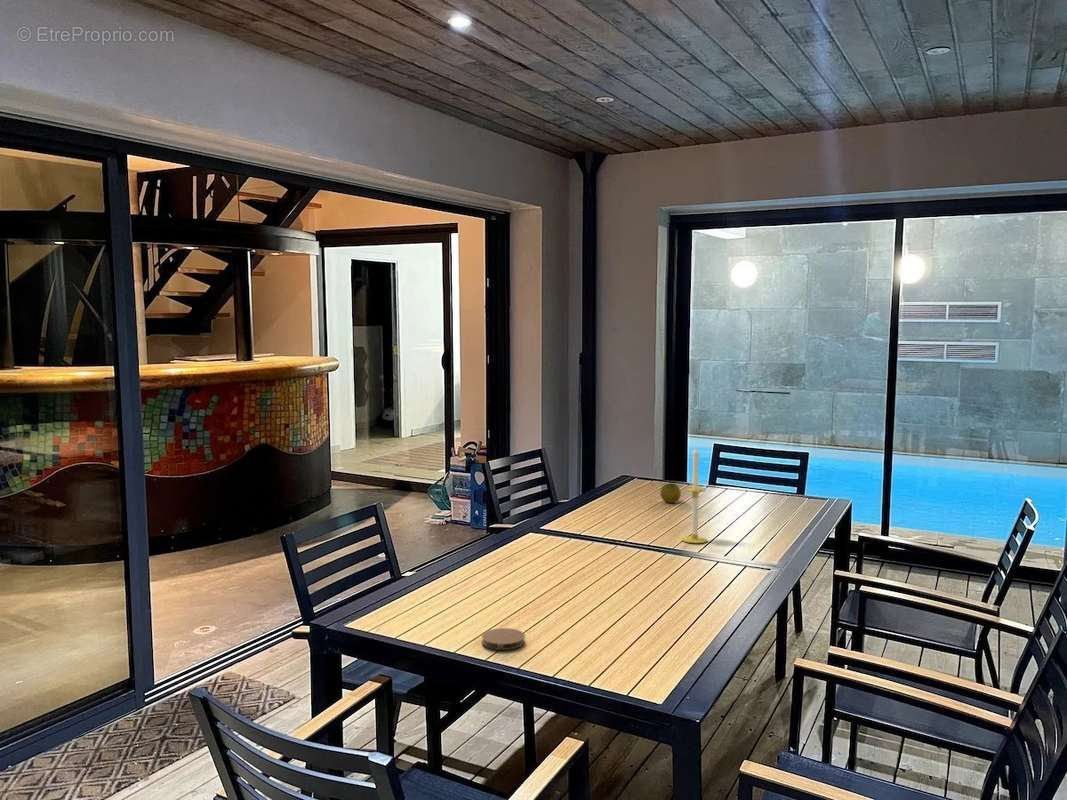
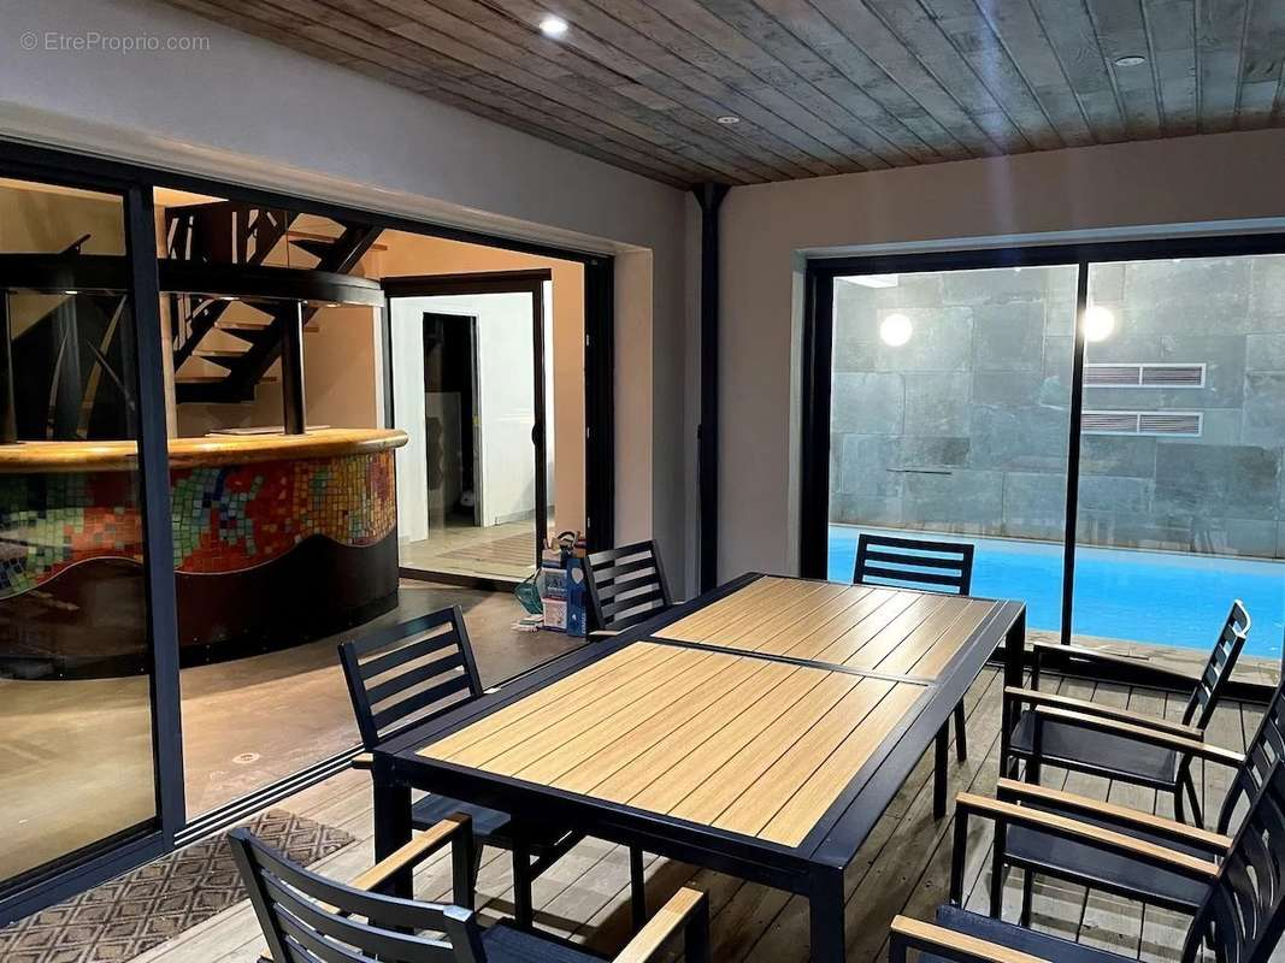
- coaster (503, 638)
- fruit (670, 492)
- candle (695, 493)
